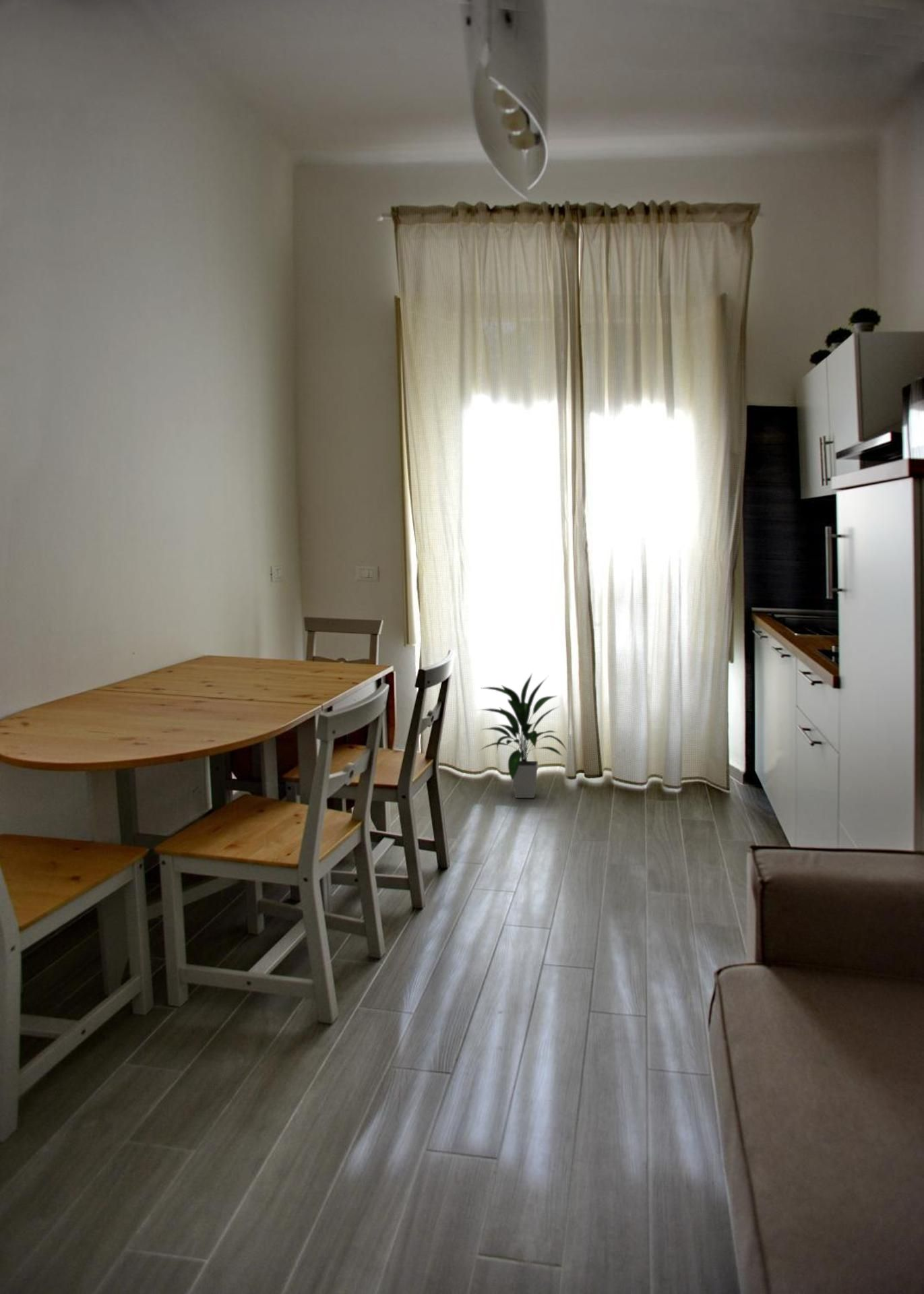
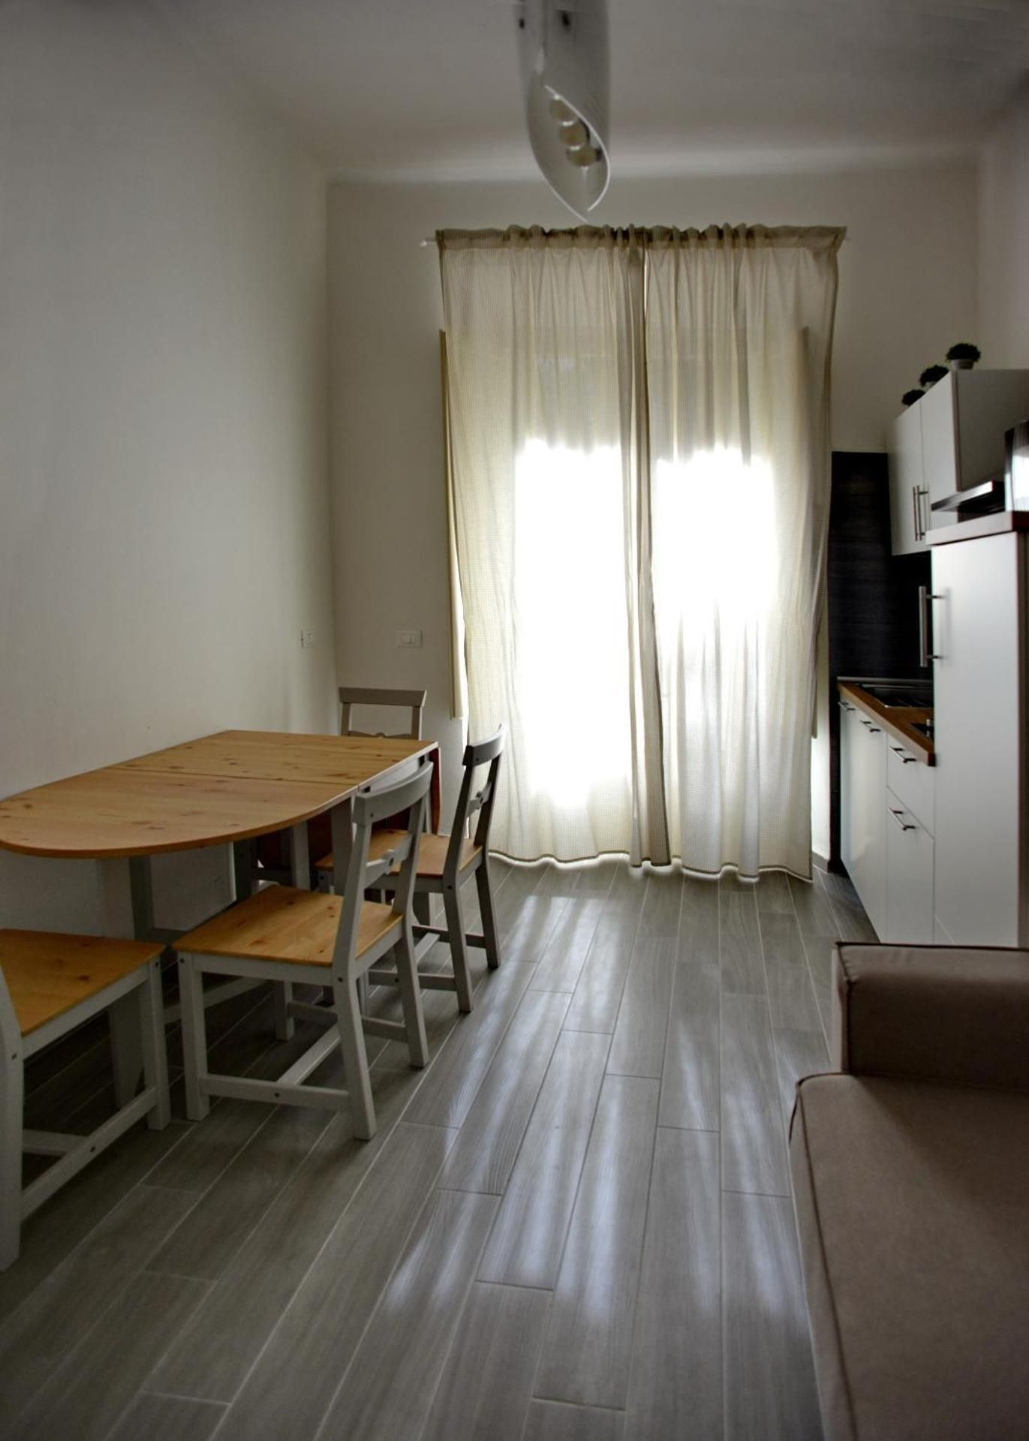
- indoor plant (521, 735)
